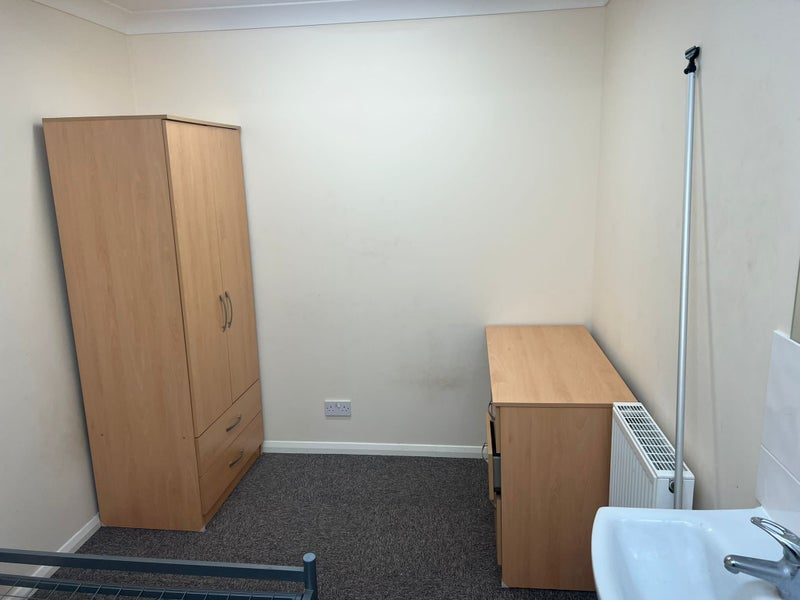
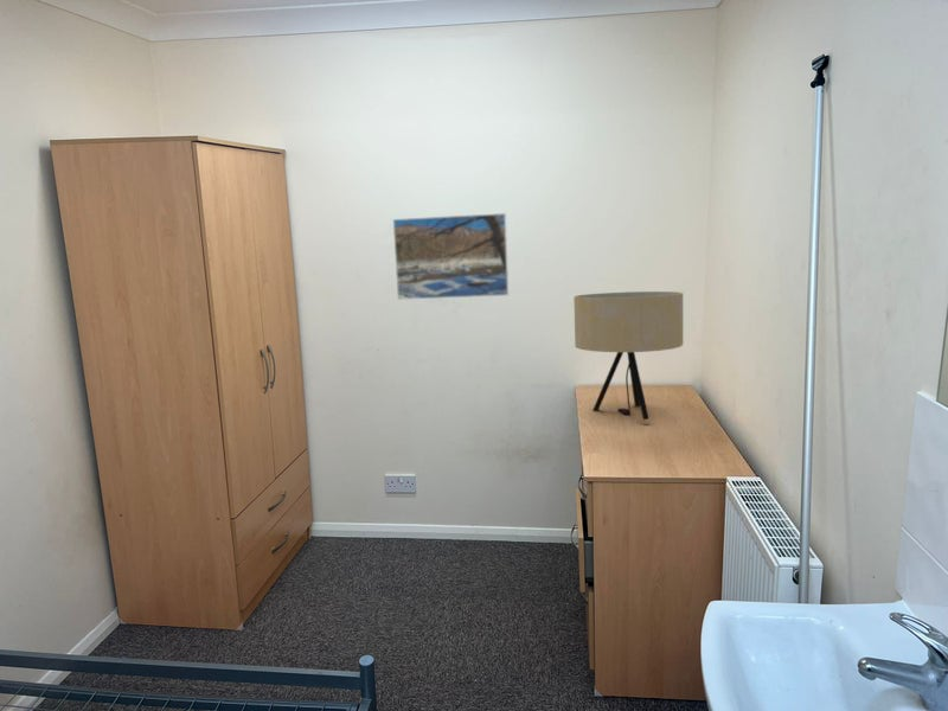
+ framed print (450, 257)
+ table lamp (628, 354)
